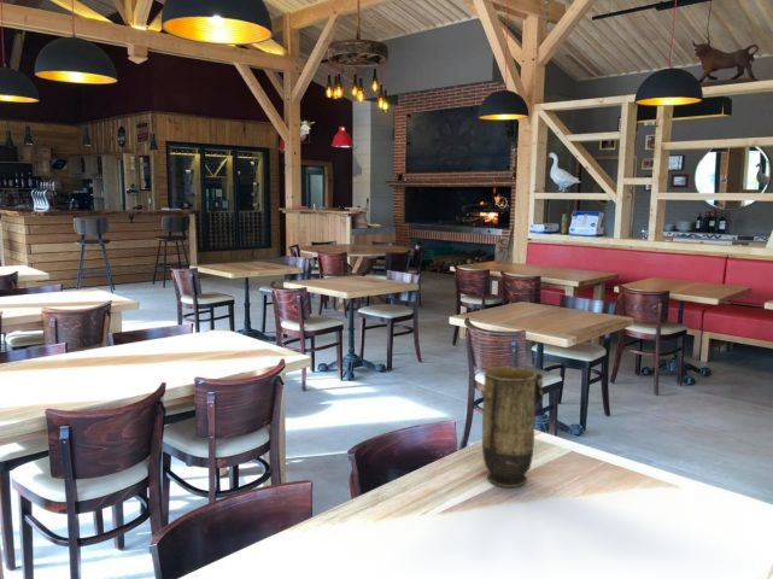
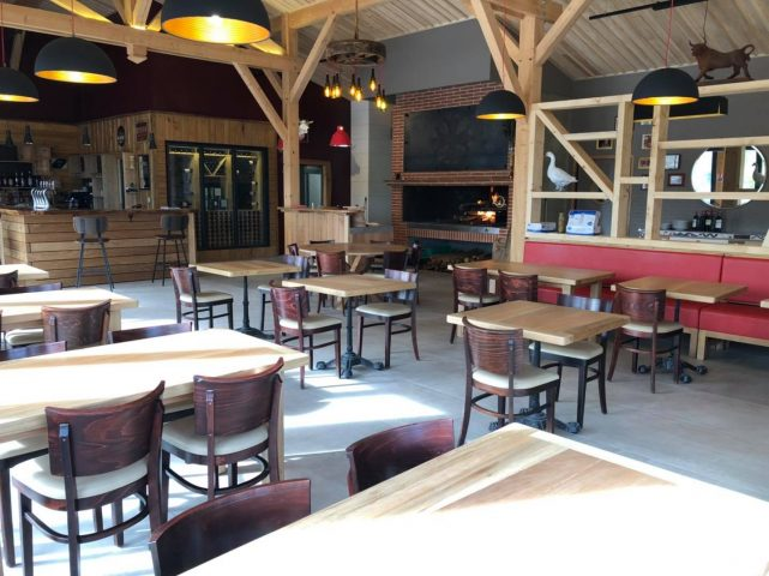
- vase (509, 426)
